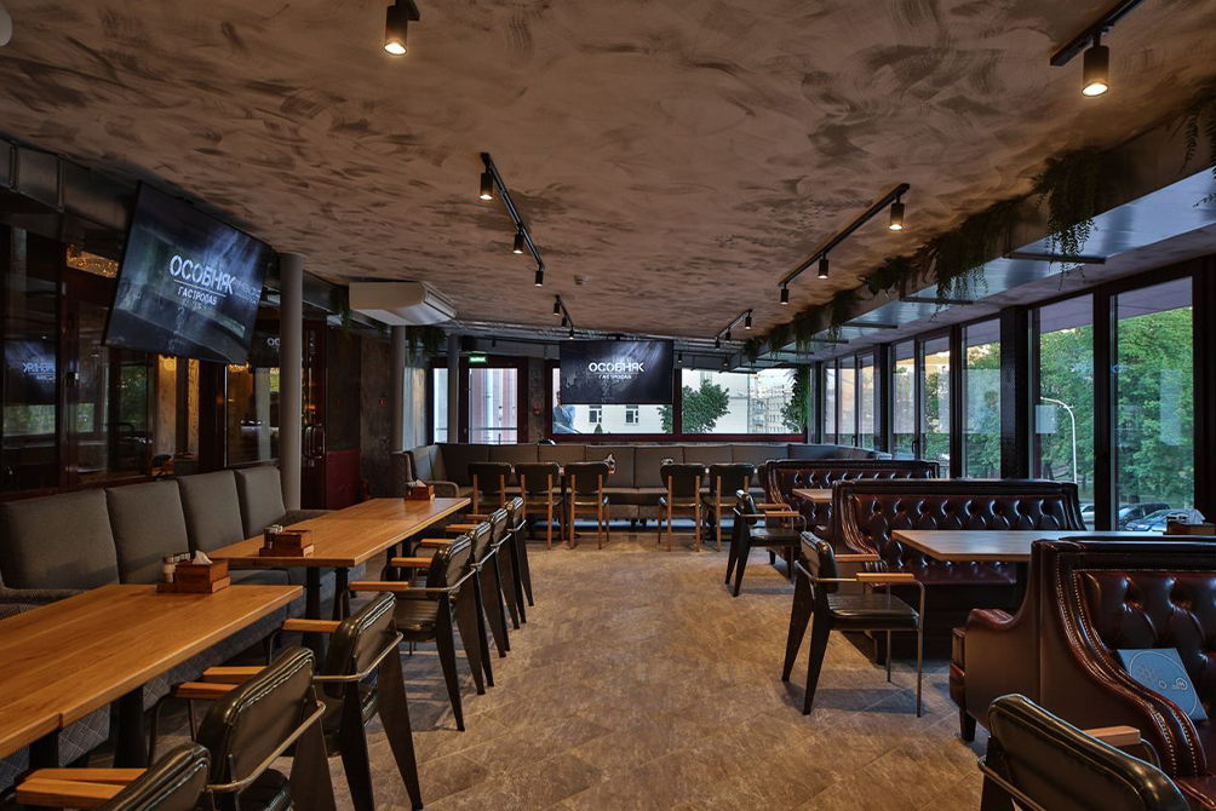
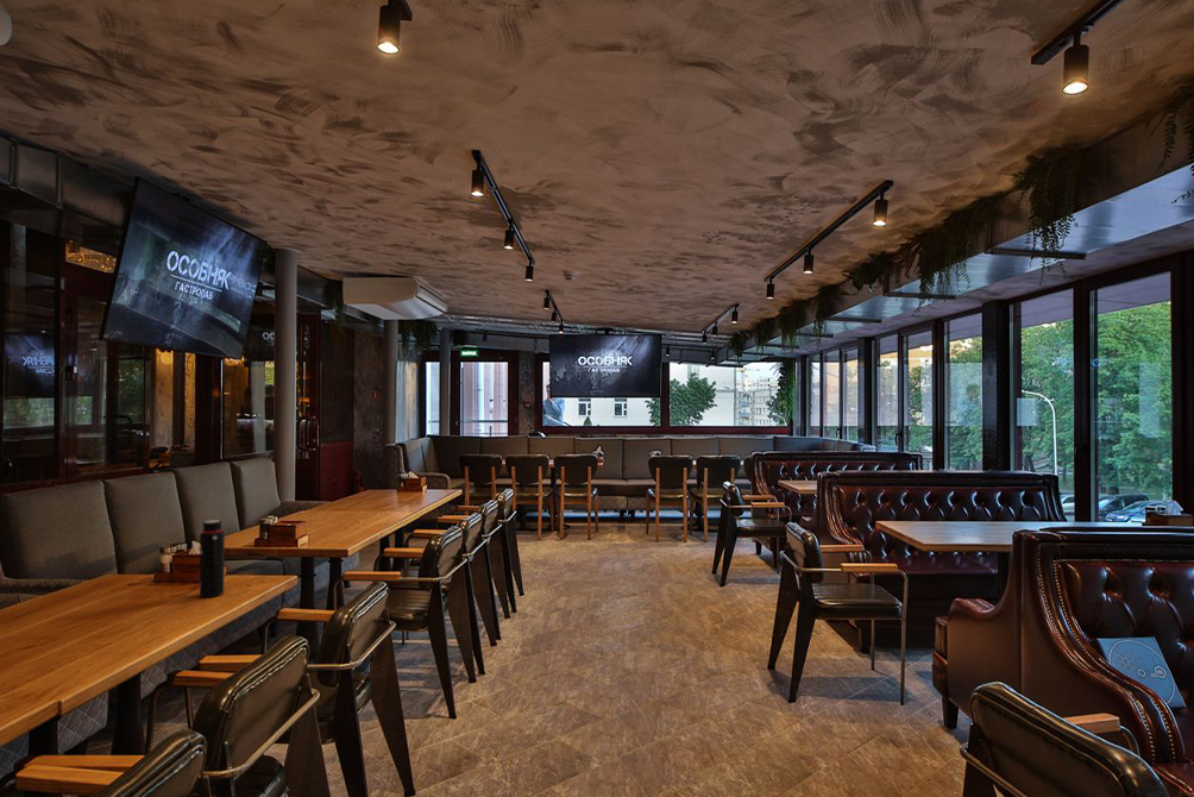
+ water bottle (212, 558)
